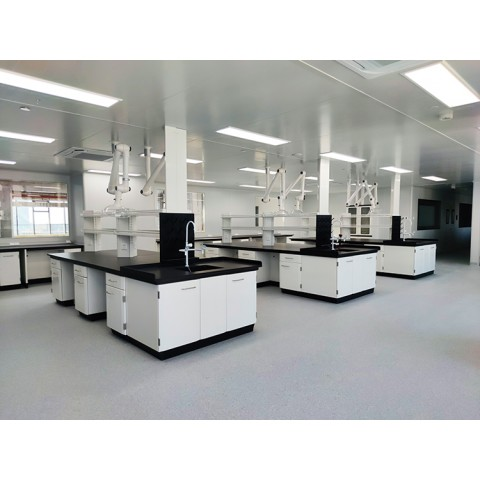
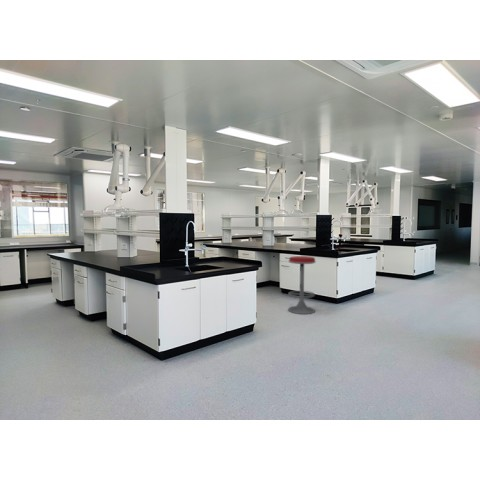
+ bar stool (301, 284)
